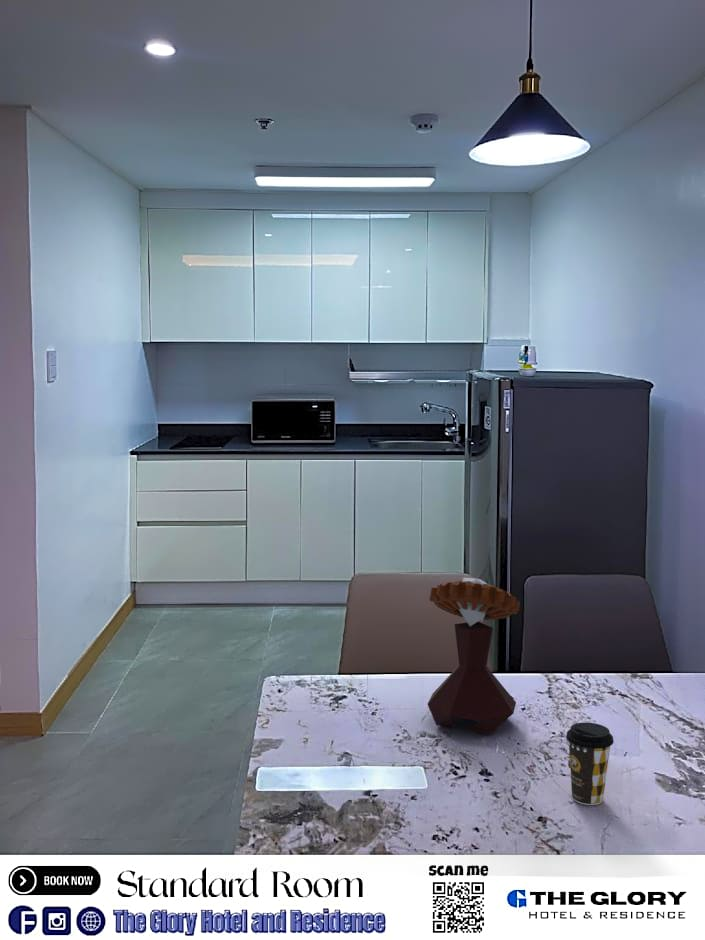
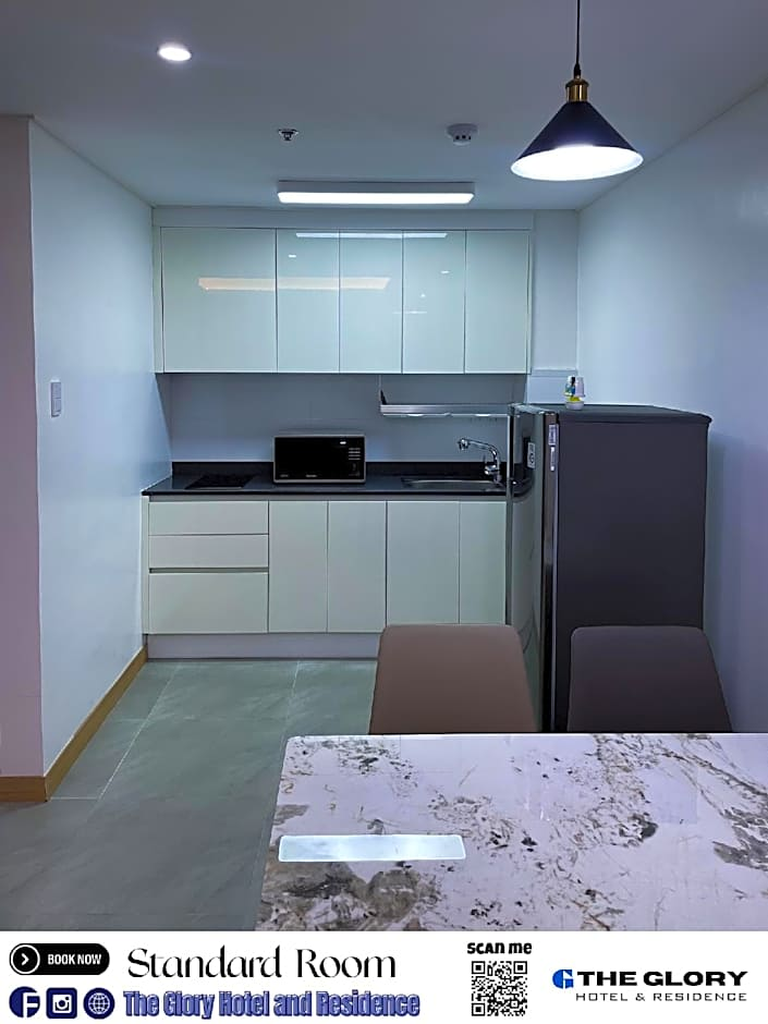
- coffee cup (588, 763)
- mushroom (473, 649)
